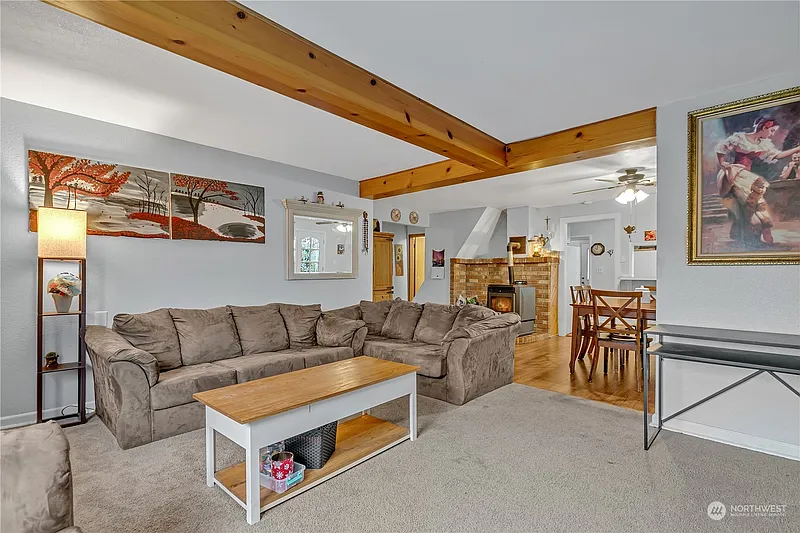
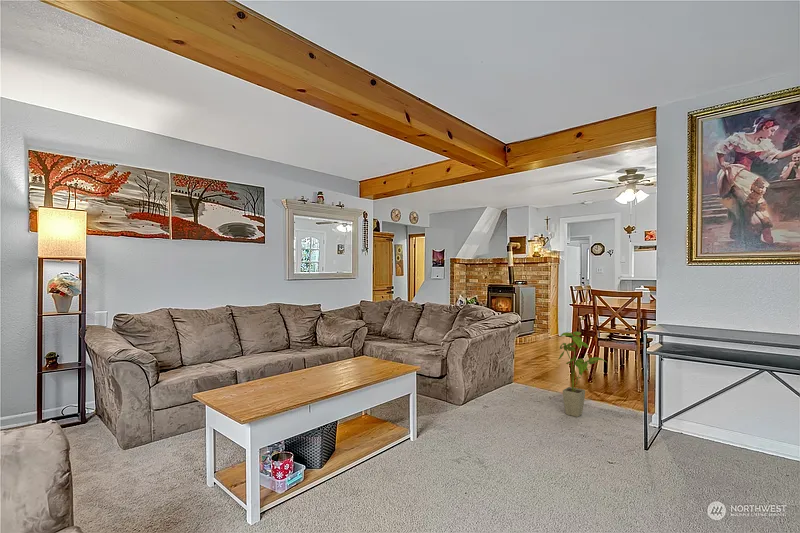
+ house plant (579, 373)
